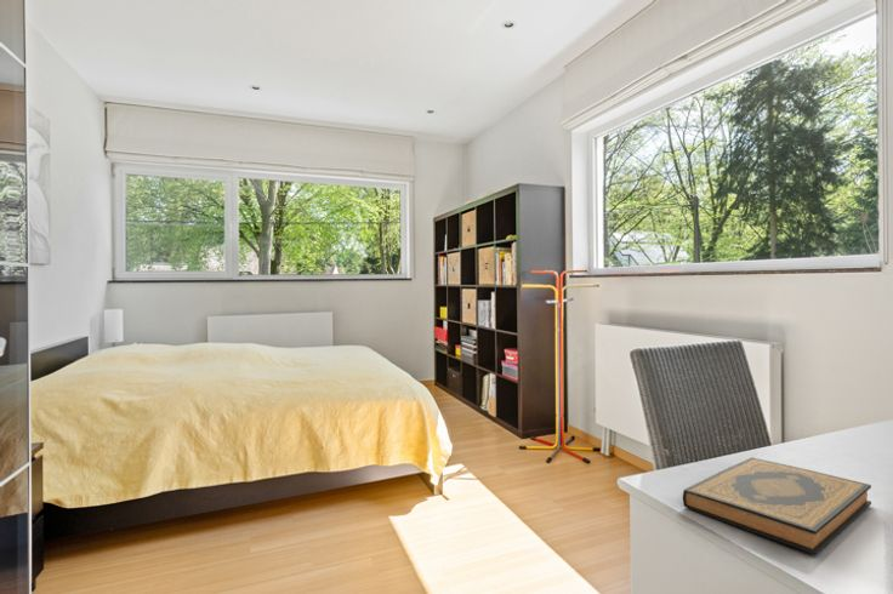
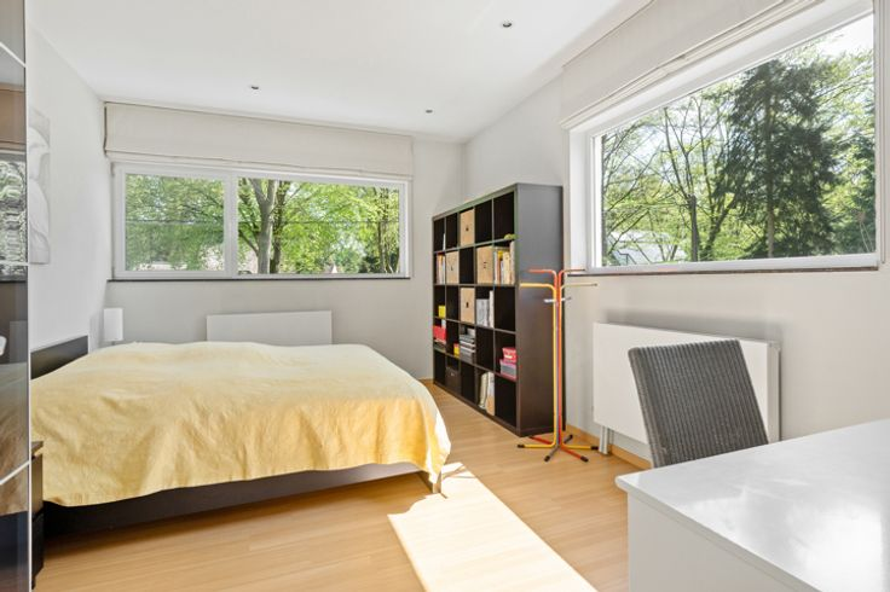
- hardback book (777, 495)
